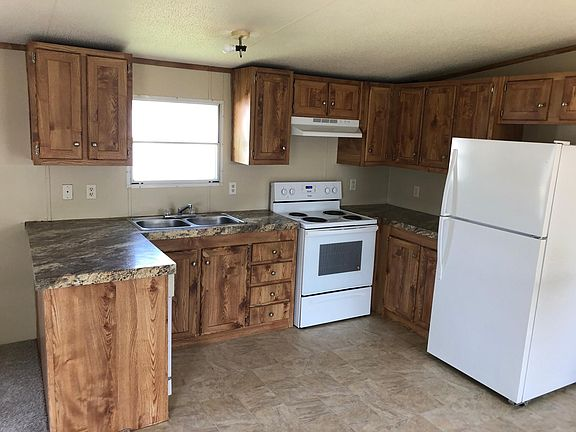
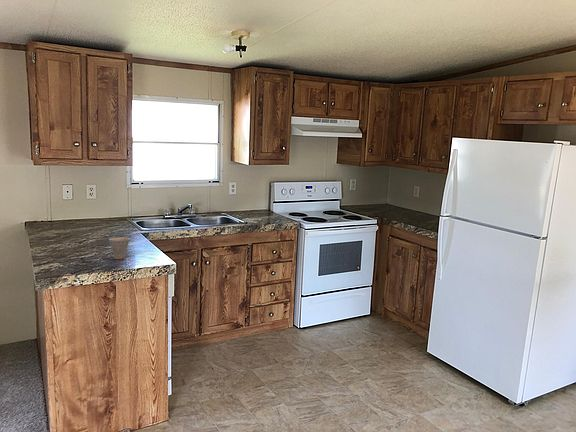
+ cup (119, 248)
